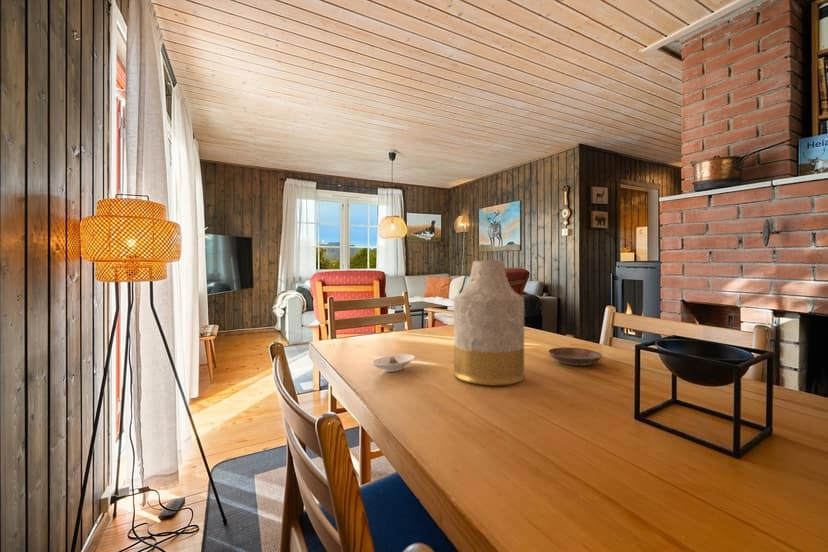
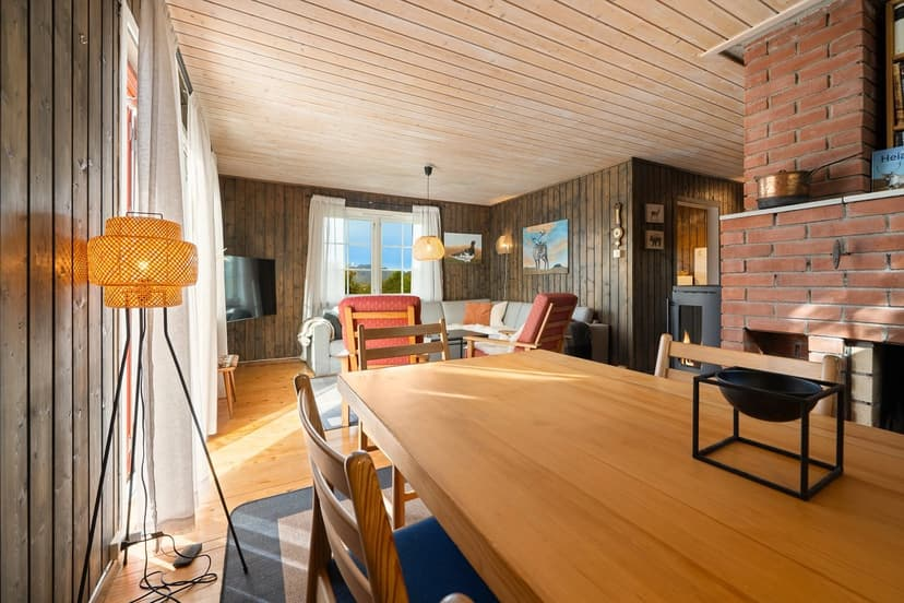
- saucer (393, 363)
- vase (488, 318)
- saucer (574, 356)
